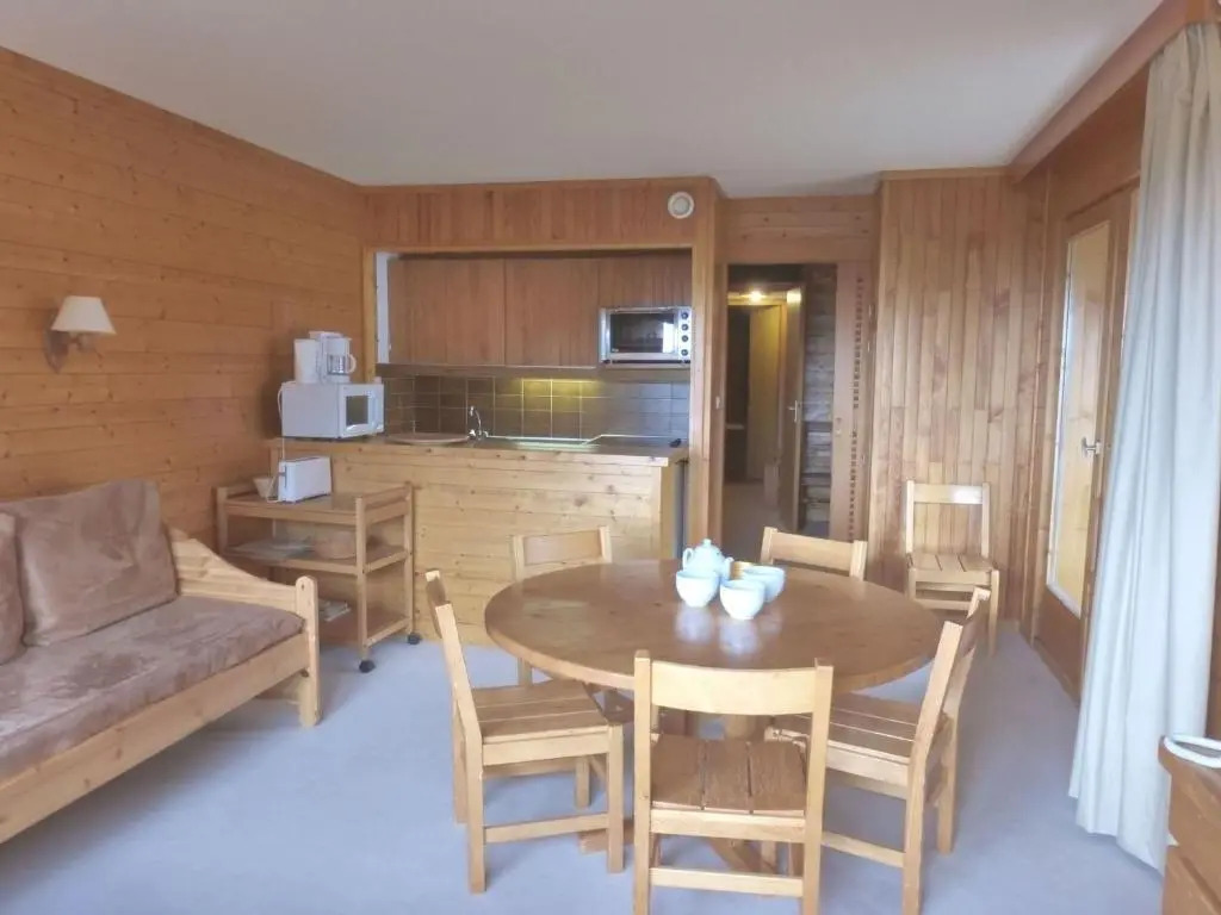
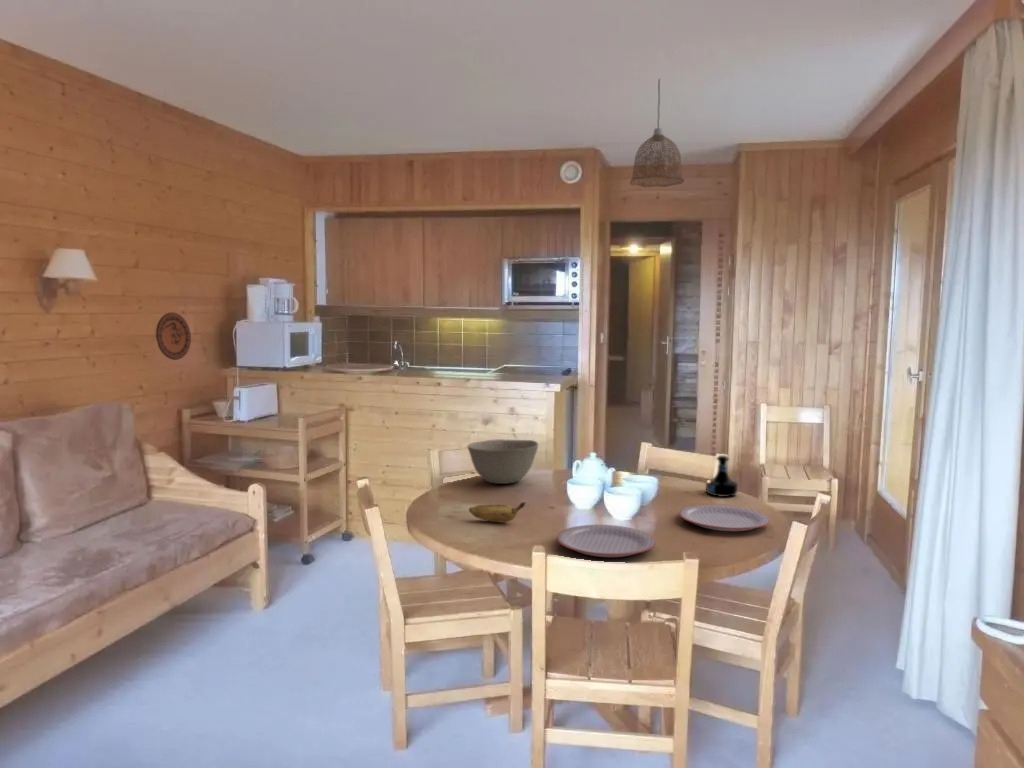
+ banana (497, 510)
+ pendant lamp (658, 131)
+ bowl (502, 462)
+ decorative plate (173, 336)
+ tequila bottle (722, 474)
+ plate (723, 518)
+ plate (605, 542)
